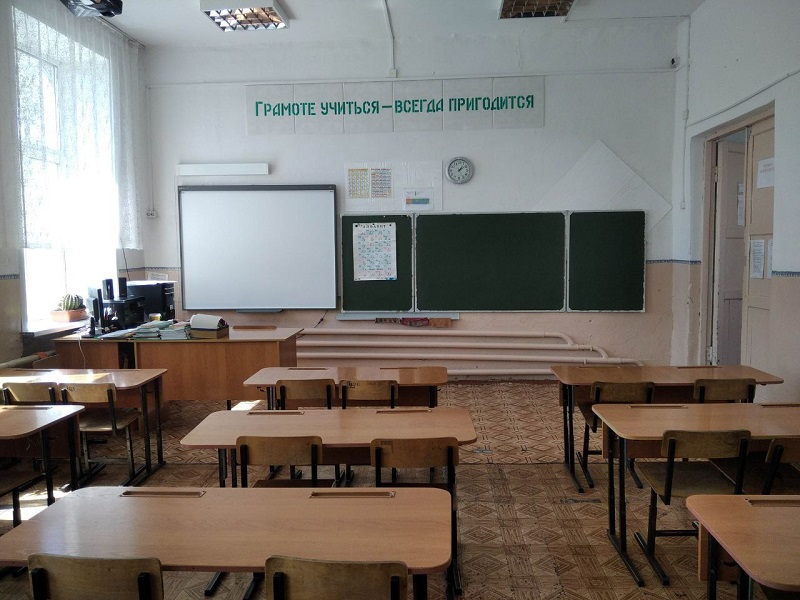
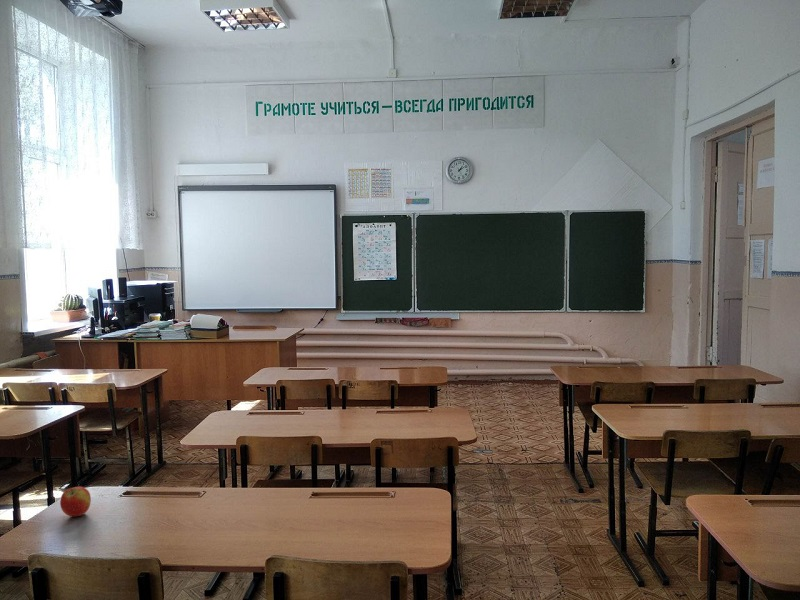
+ apple (75, 499)
